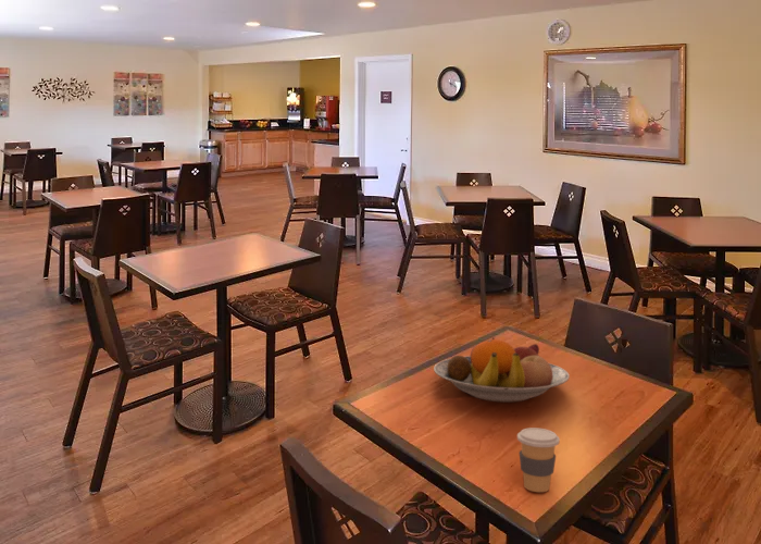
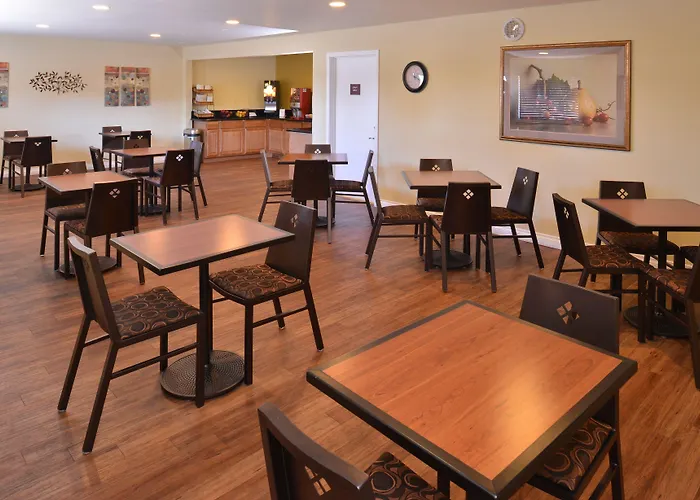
- coffee cup (537, 460)
- fruit bowl (500, 364)
